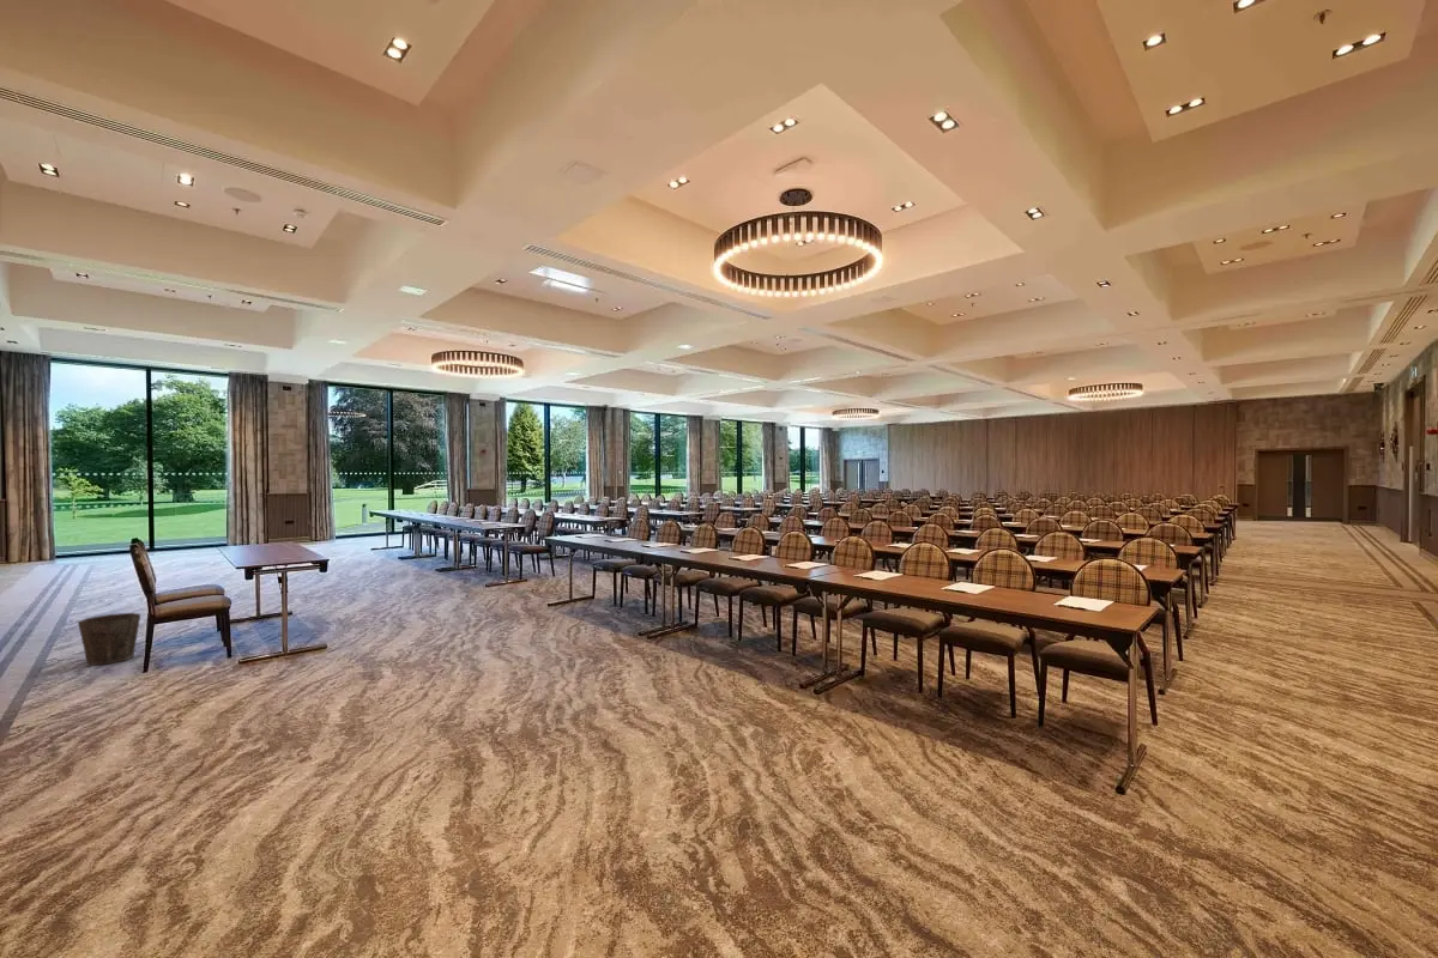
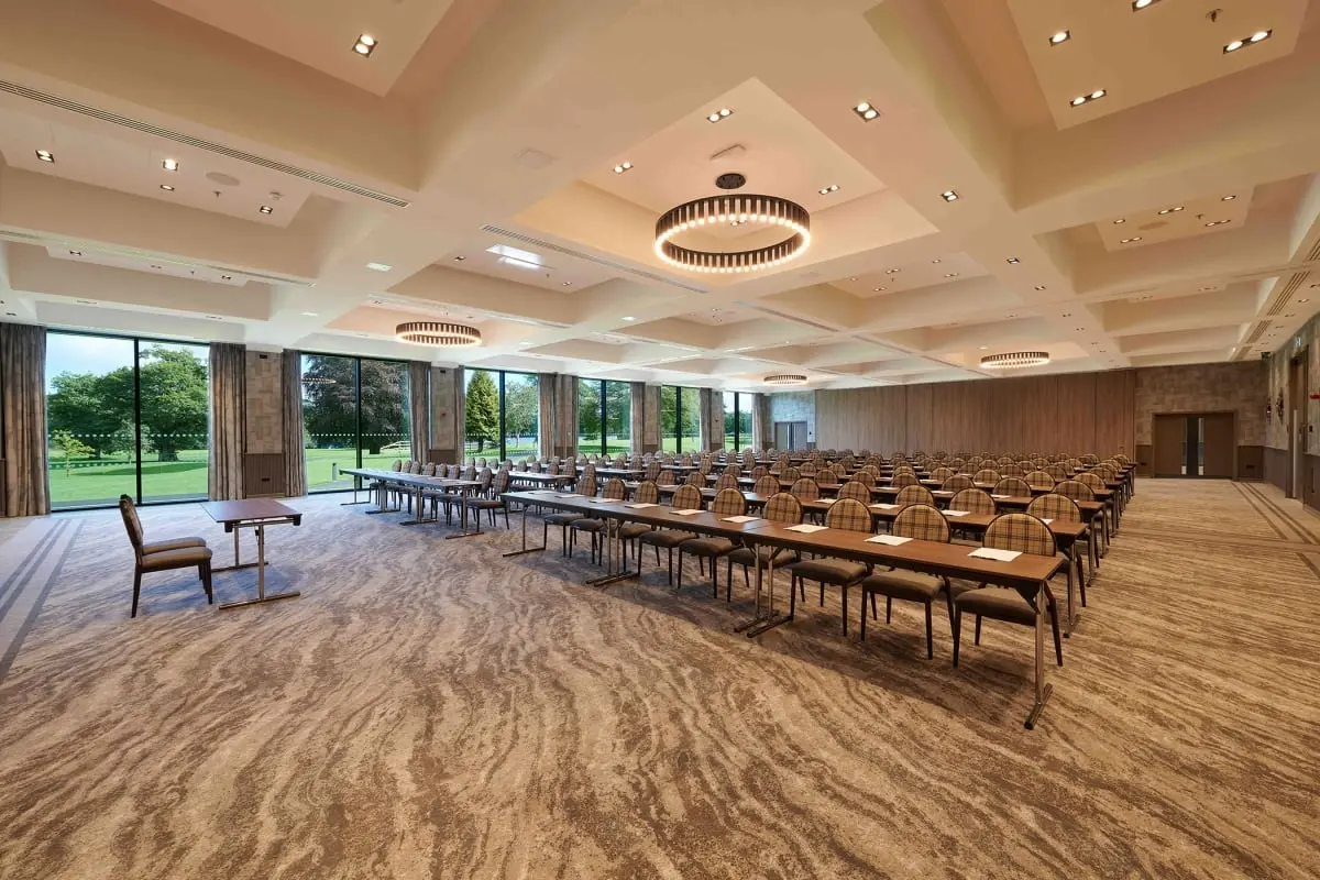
- waste bin (110, 638)
